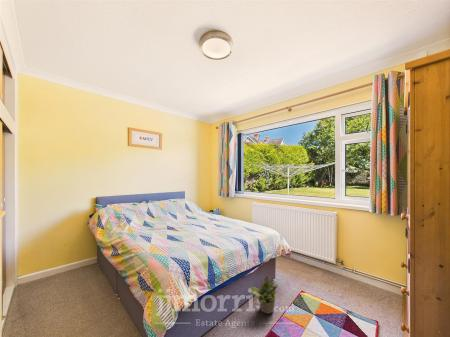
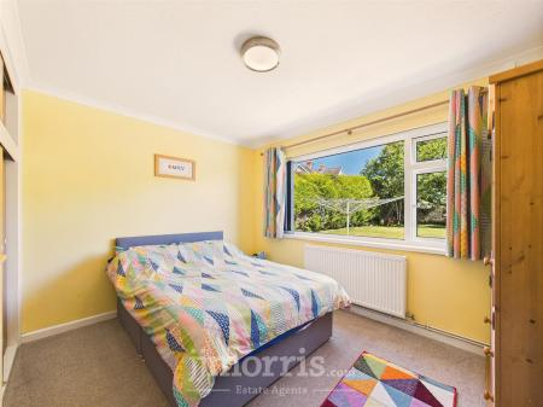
- potted plant (263, 294)
